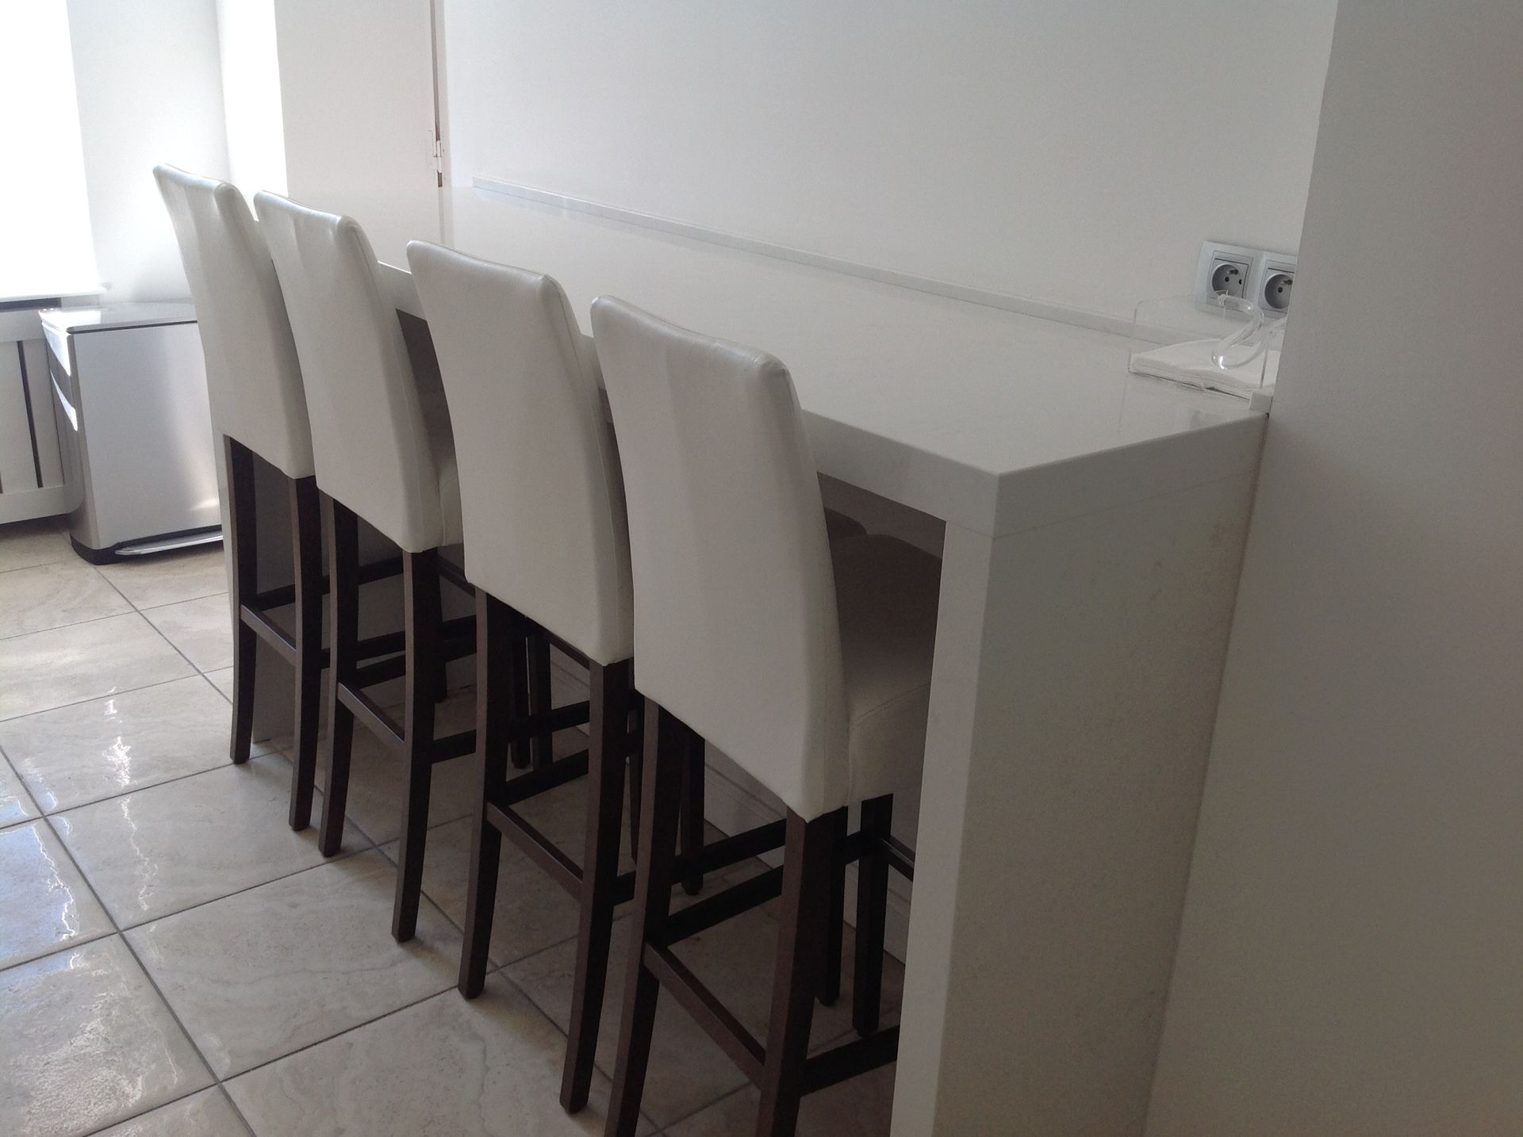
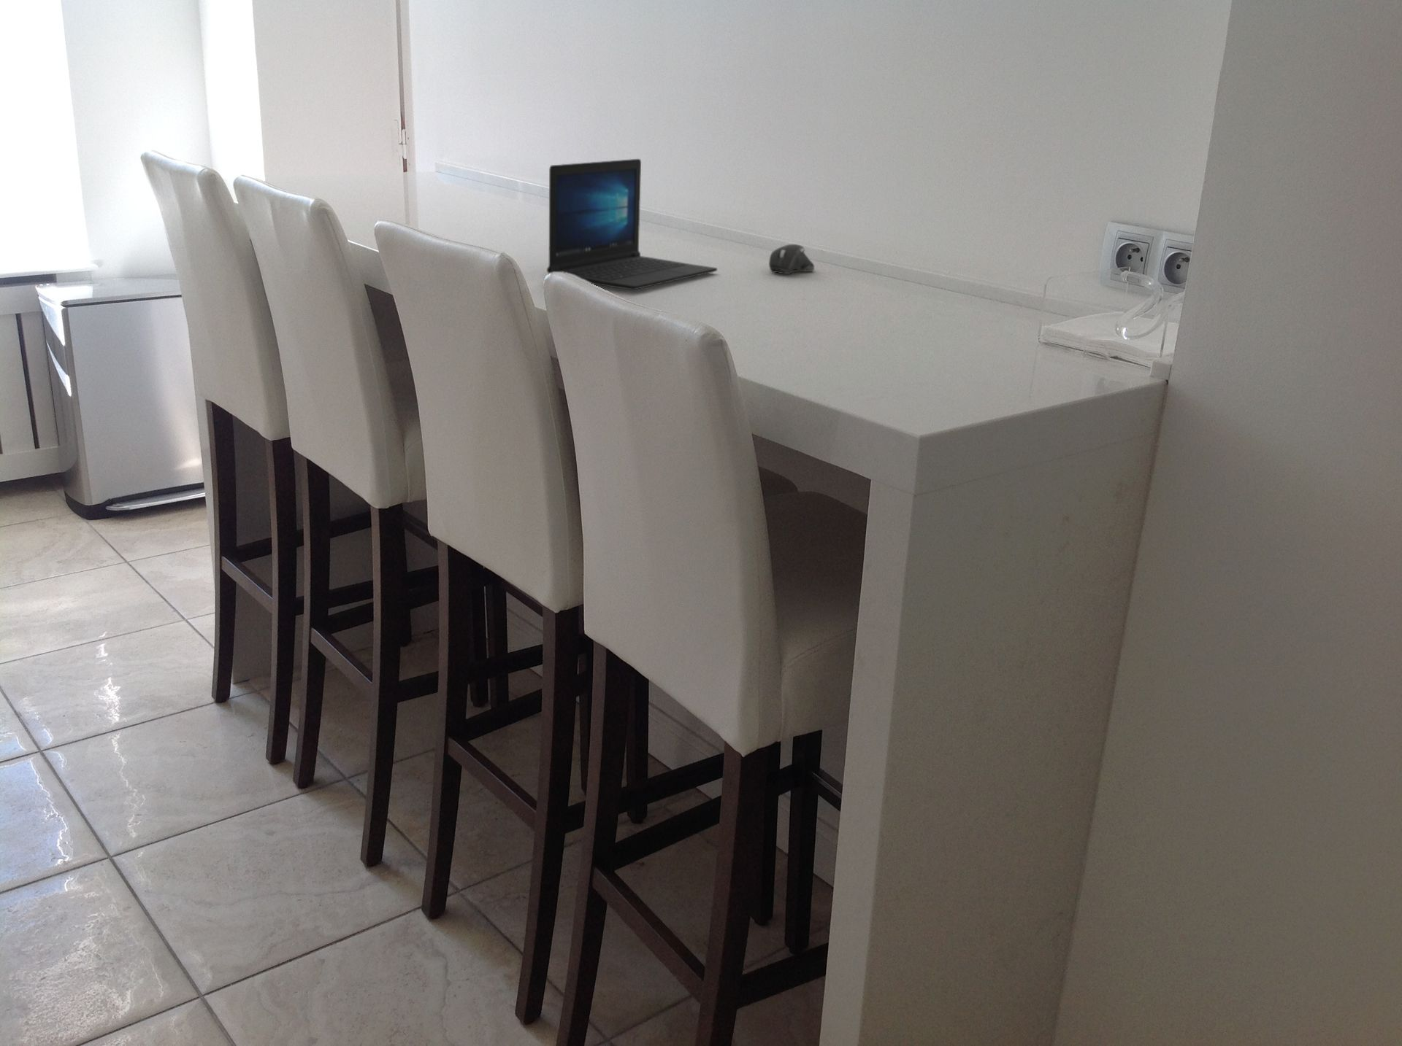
+ computer mouse (793, 257)
+ laptop (636, 221)
